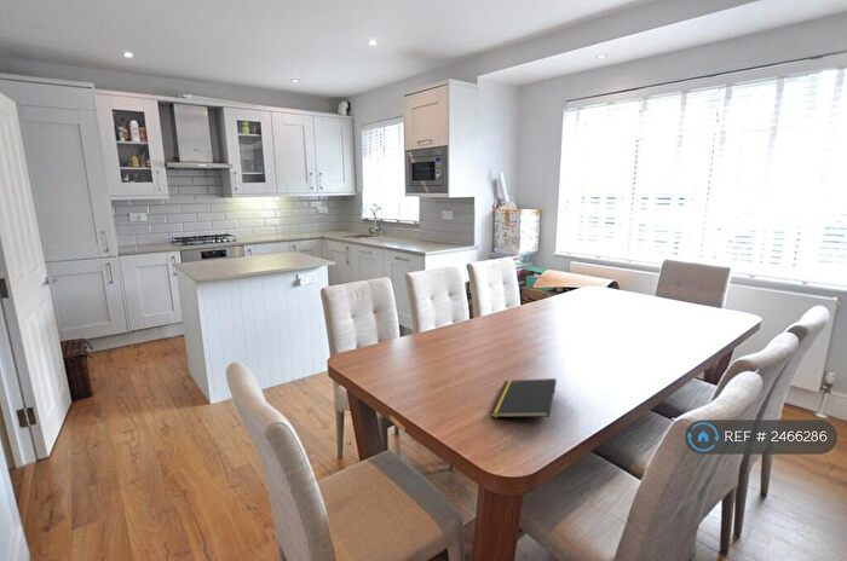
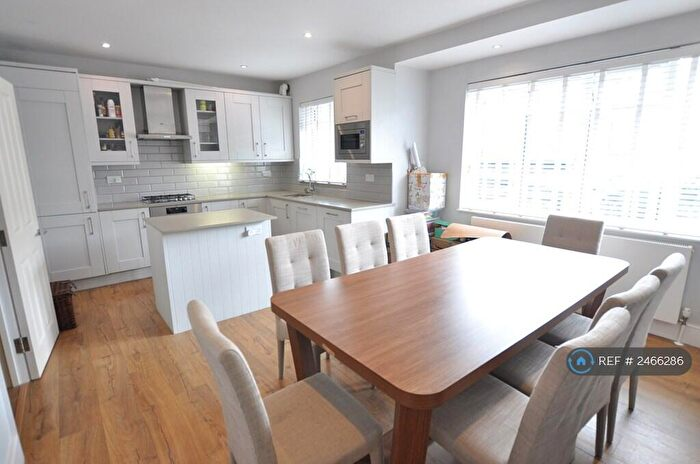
- notepad (524, 397)
